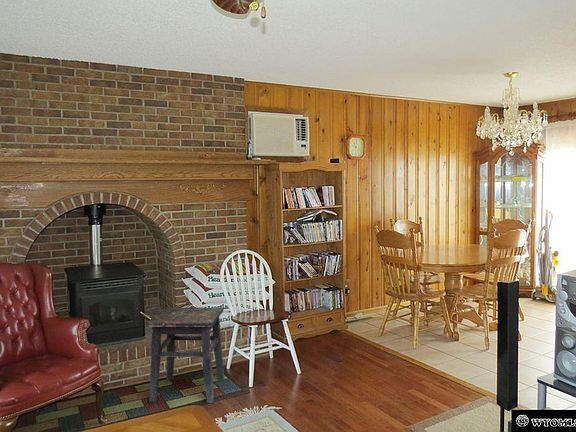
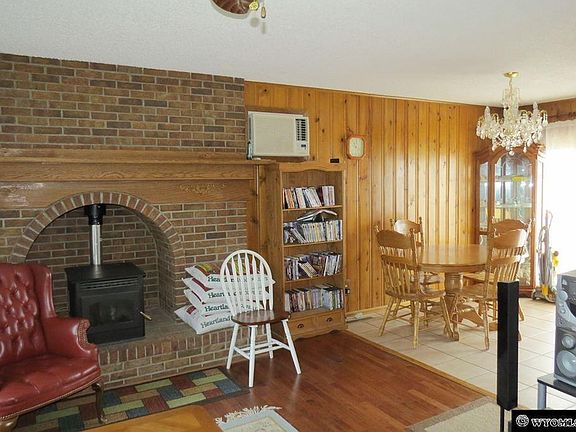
- side table (188, 352)
